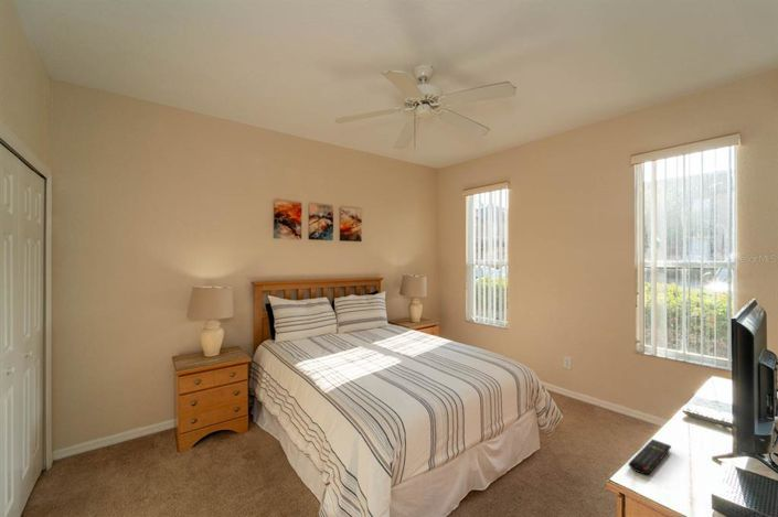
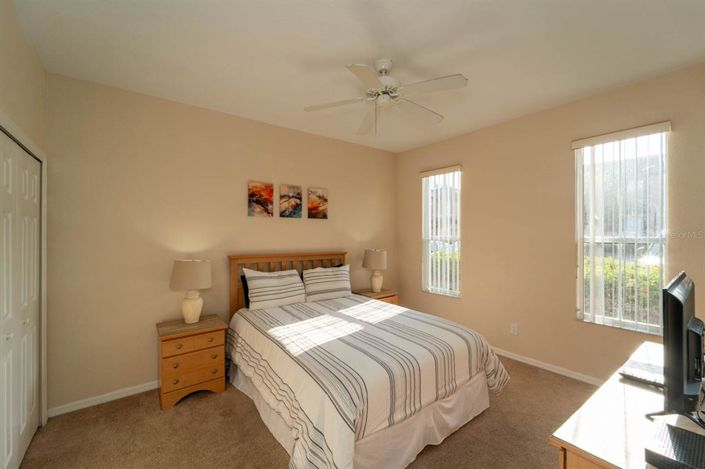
- remote control (650, 456)
